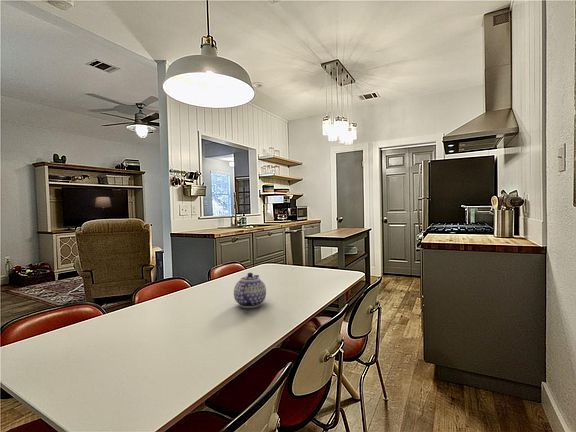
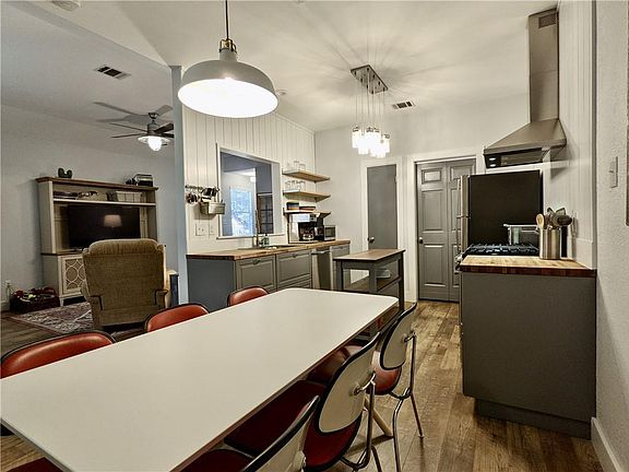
- teapot (250, 288)
